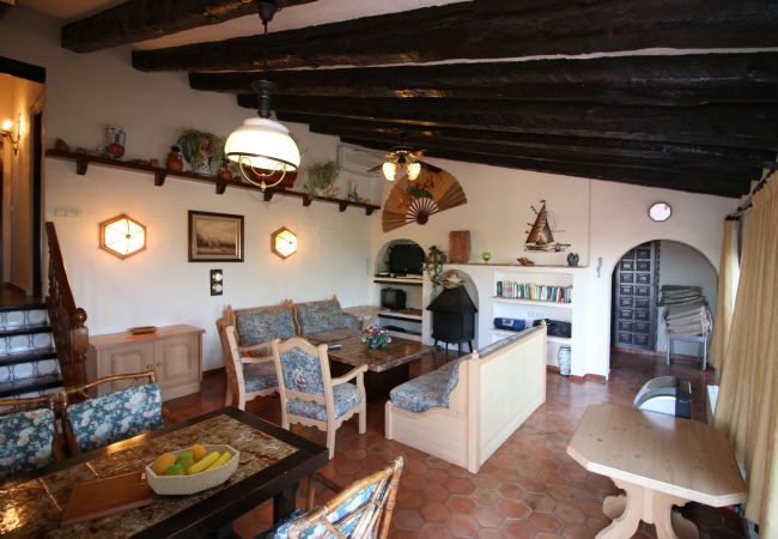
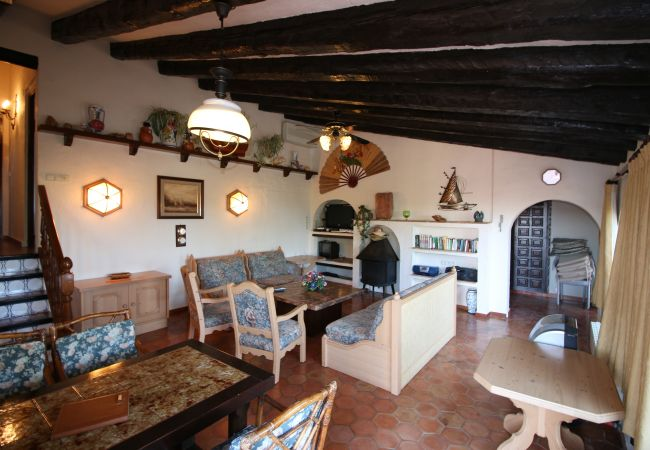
- fruit bowl (194, 465)
